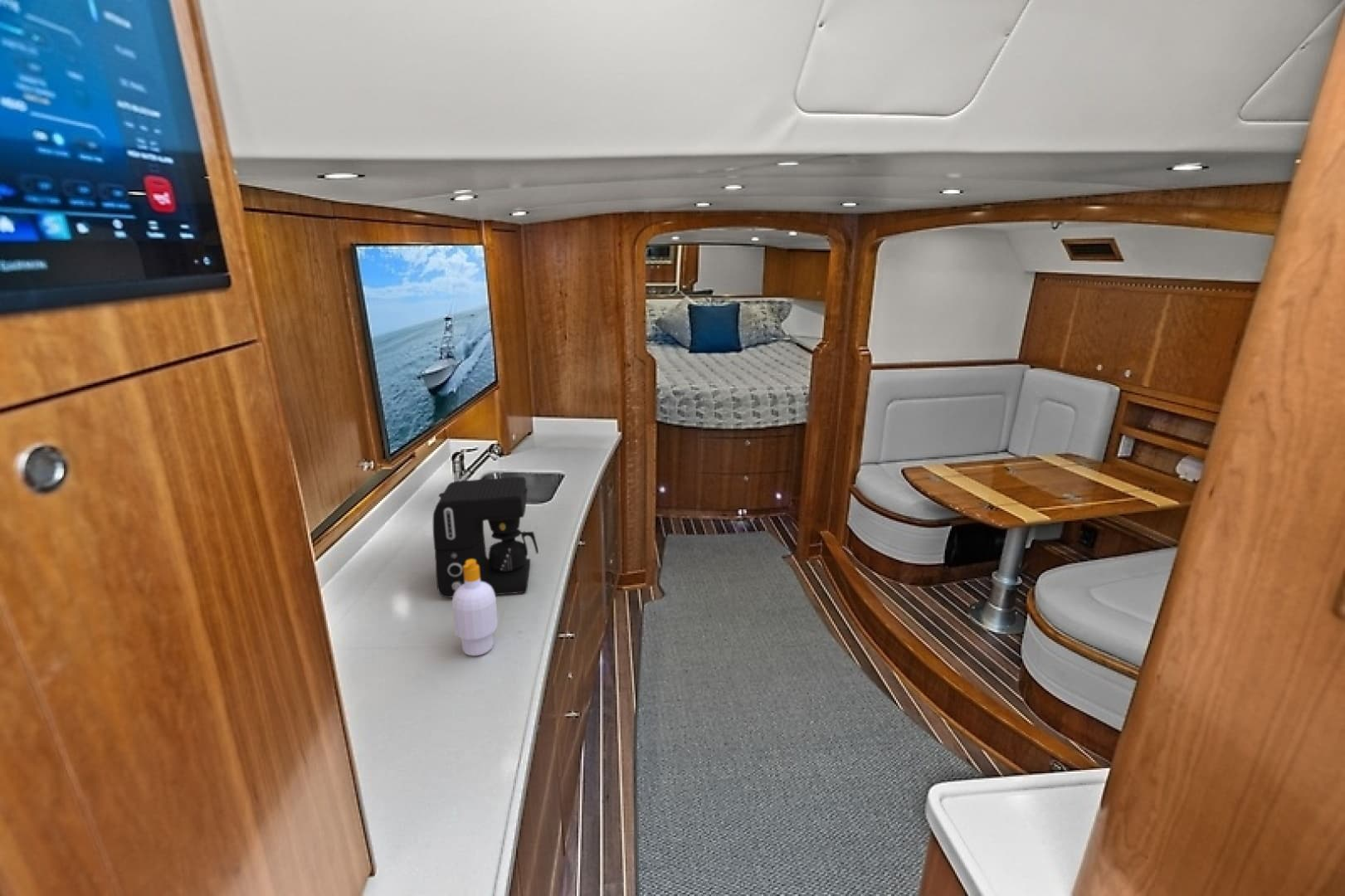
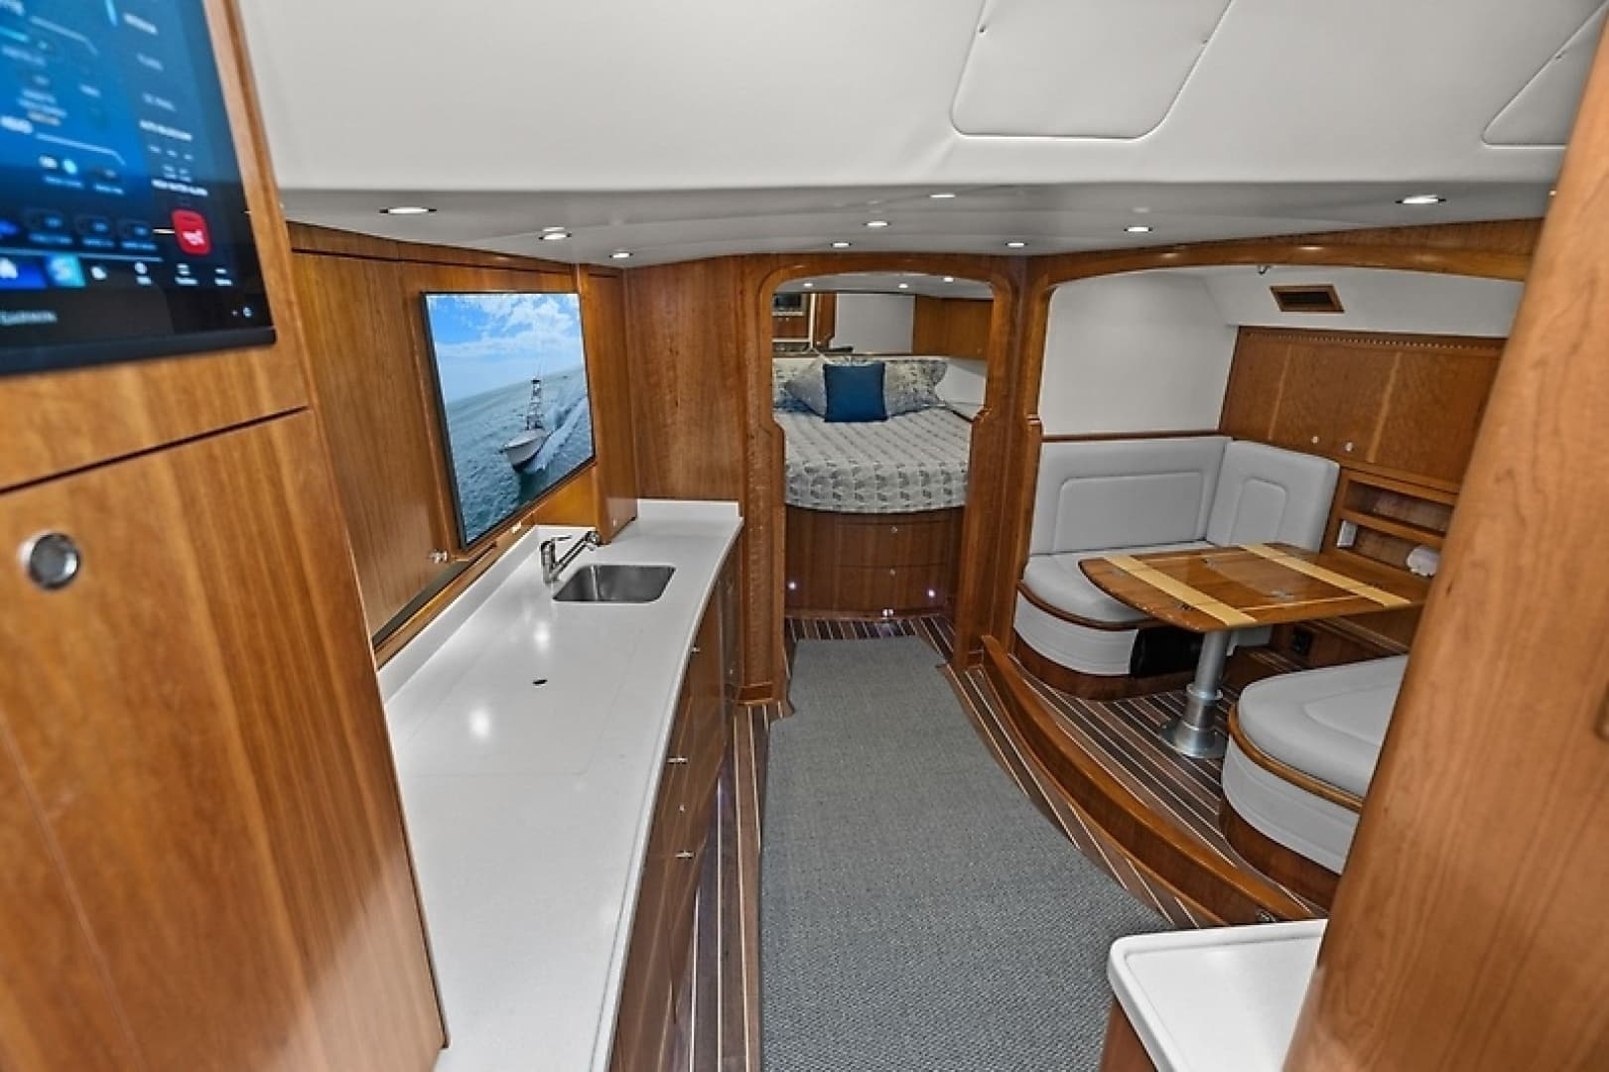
- soap bottle (475, 606)
- coffee maker (491, 536)
